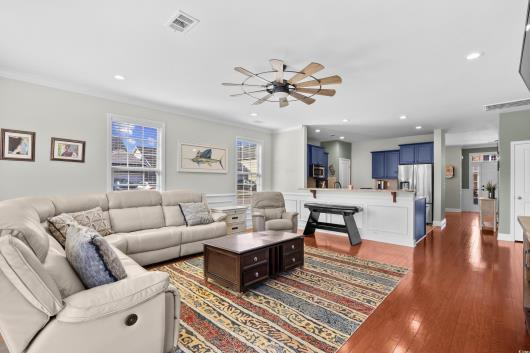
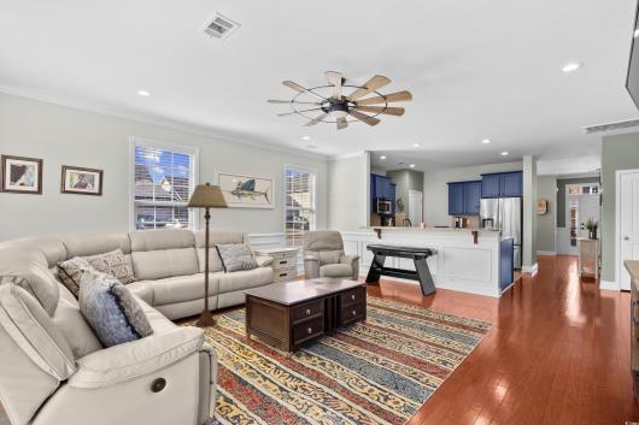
+ floor lamp (206, 252)
